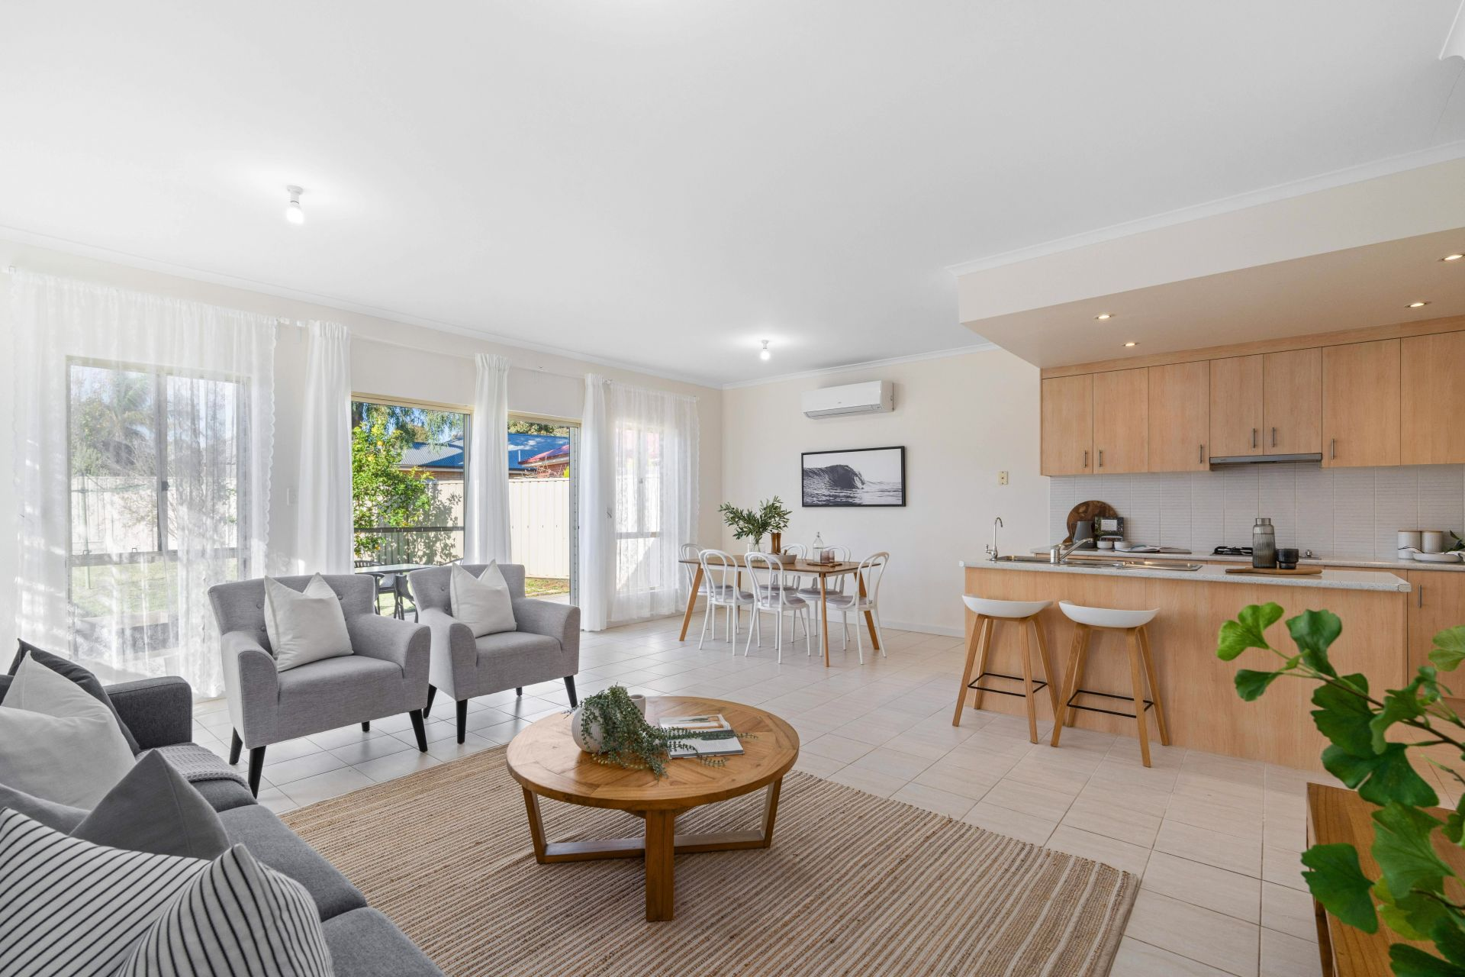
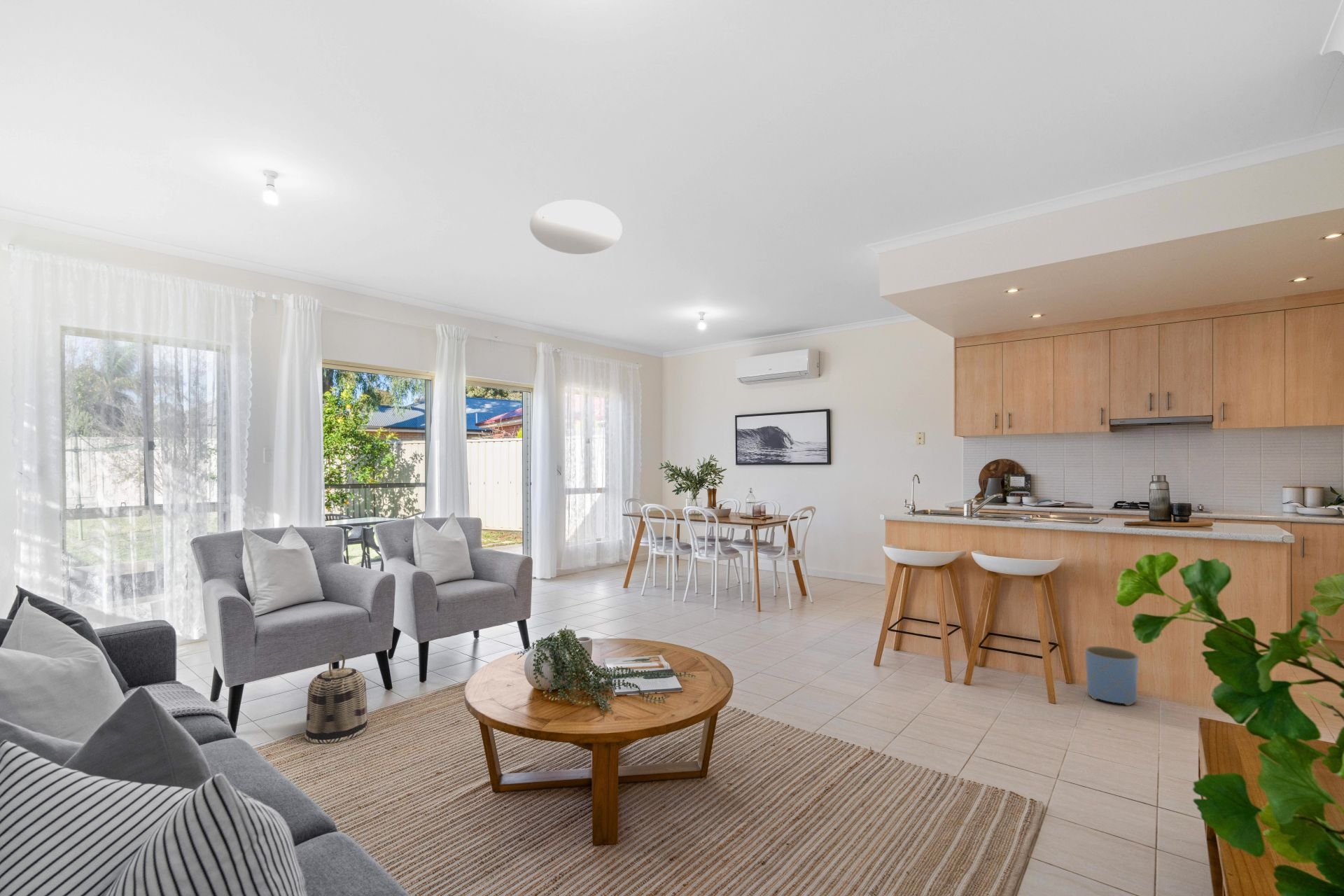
+ planter (1111, 675)
+ ceiling light (576, 227)
+ basket (337, 692)
